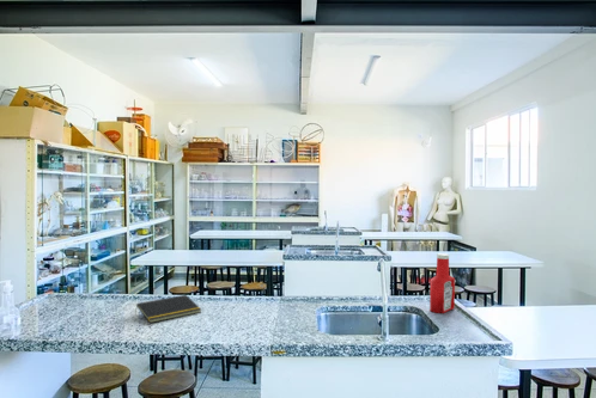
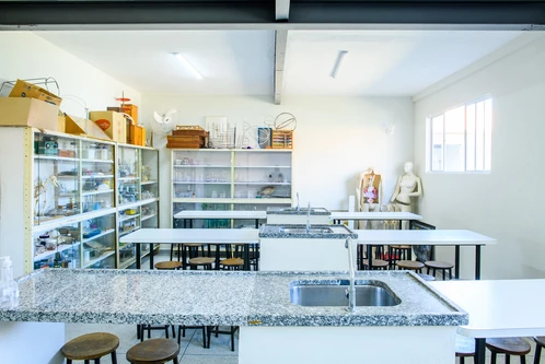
- soap bottle (442, 281)
- notepad (169, 307)
